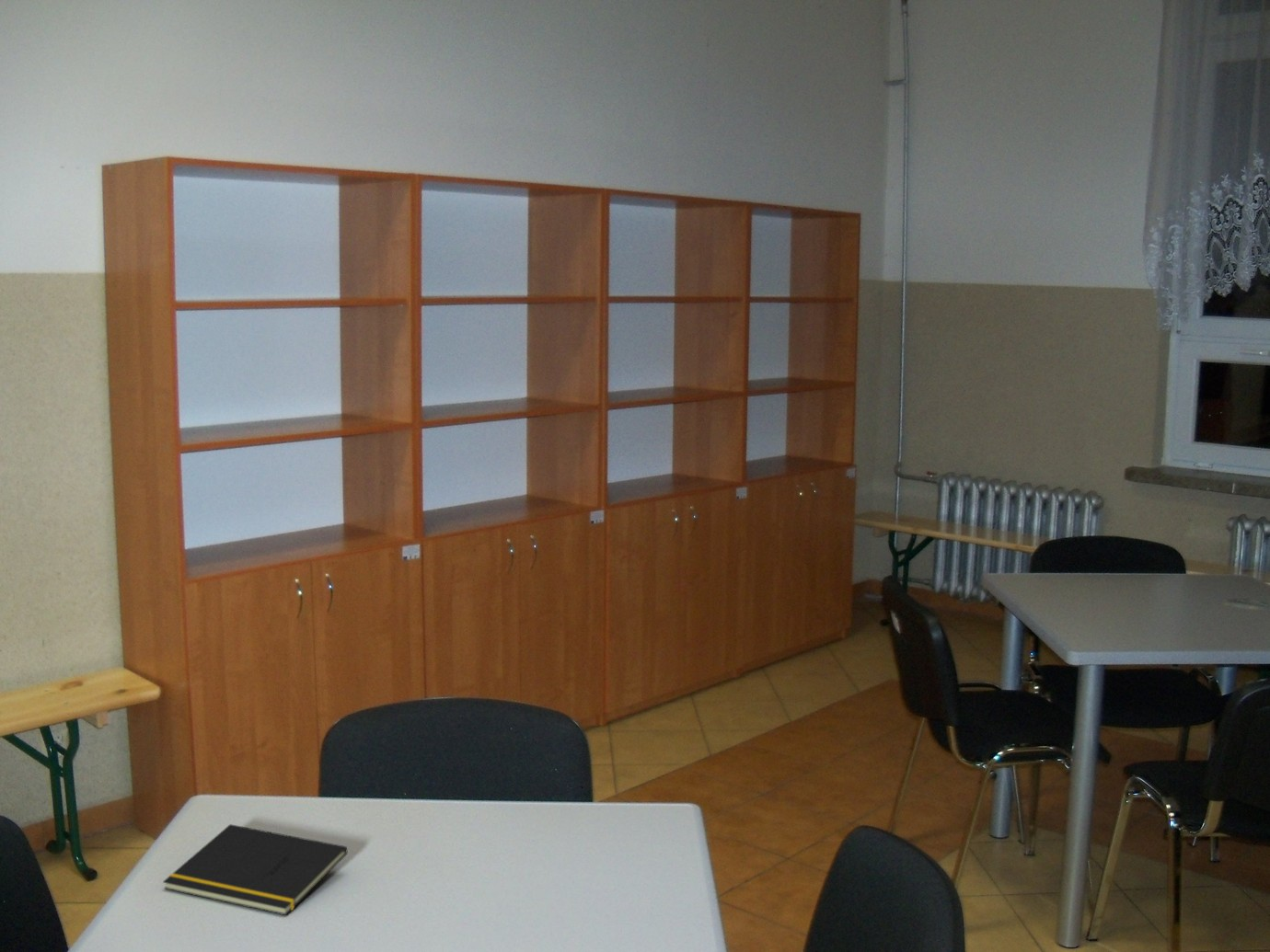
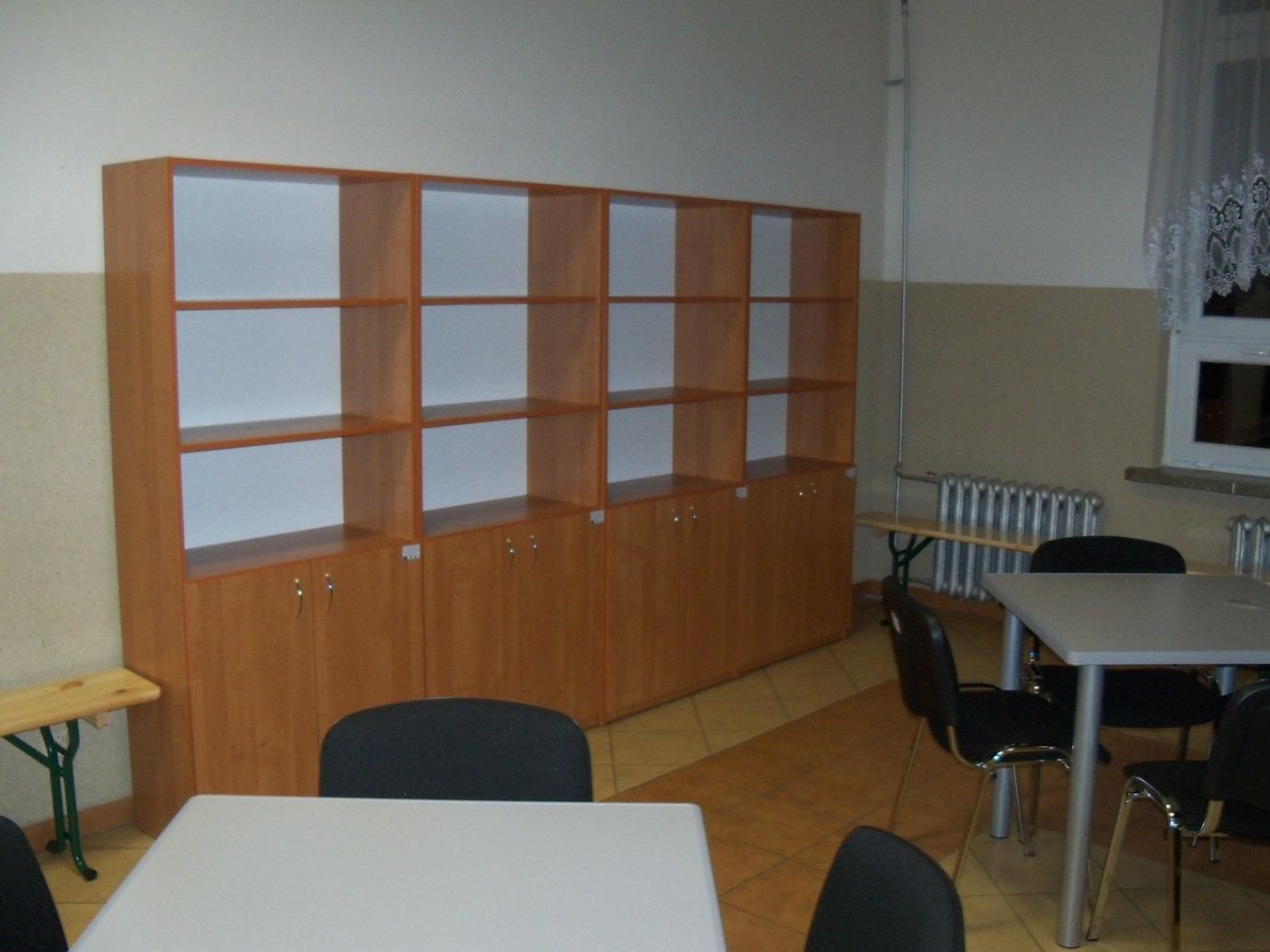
- notepad (257, 867)
